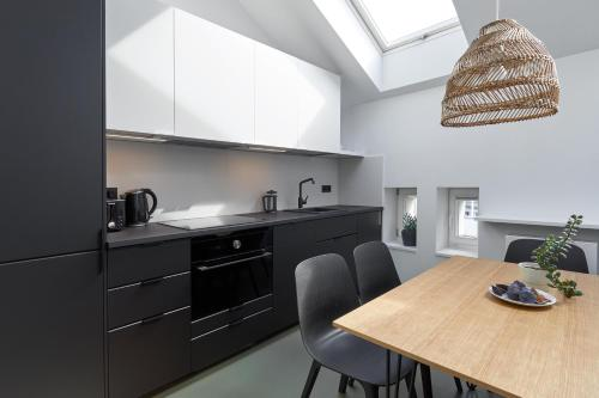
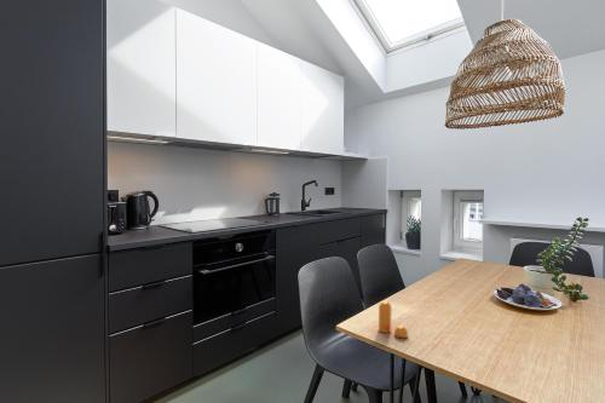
+ pepper shaker (390, 317)
